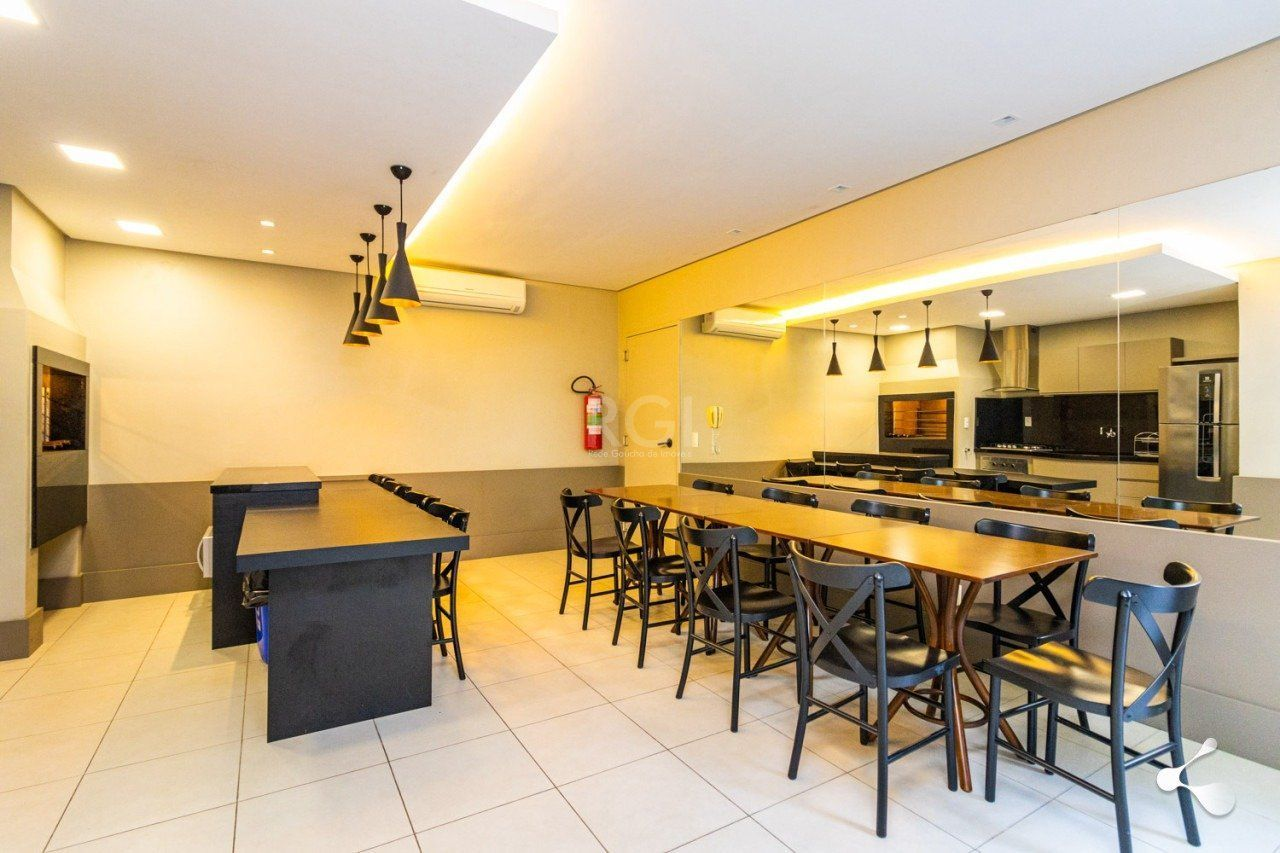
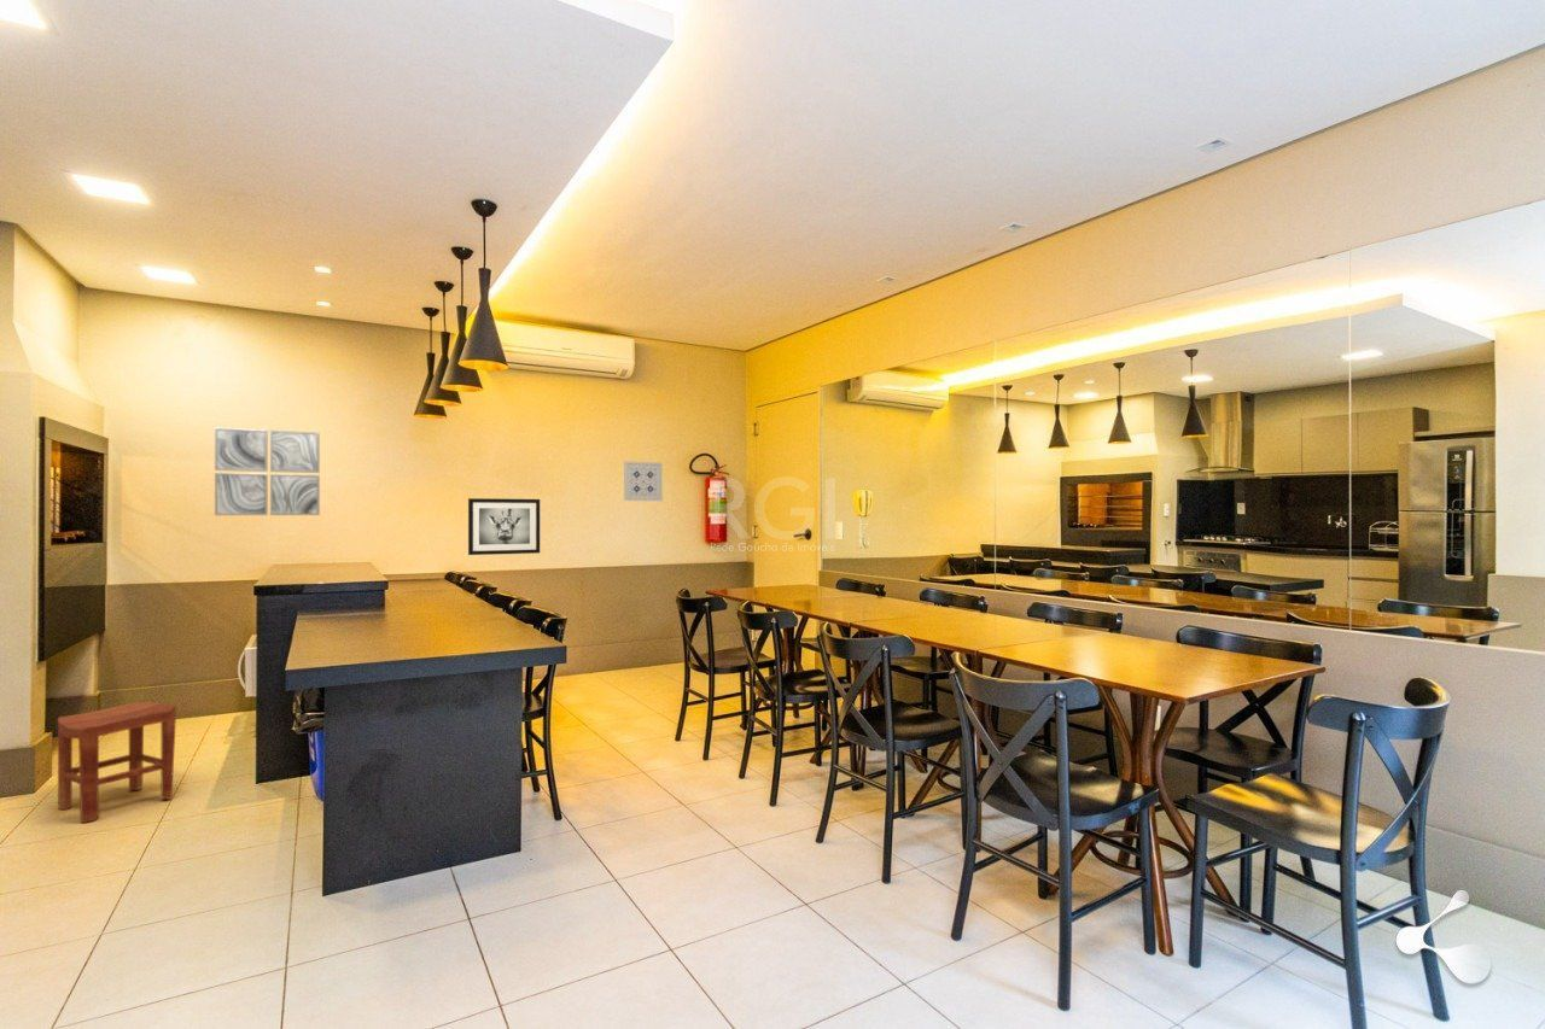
+ wall art (505, 526)
+ wall art (267, 470)
+ wall art (643, 481)
+ stool (116, 758)
